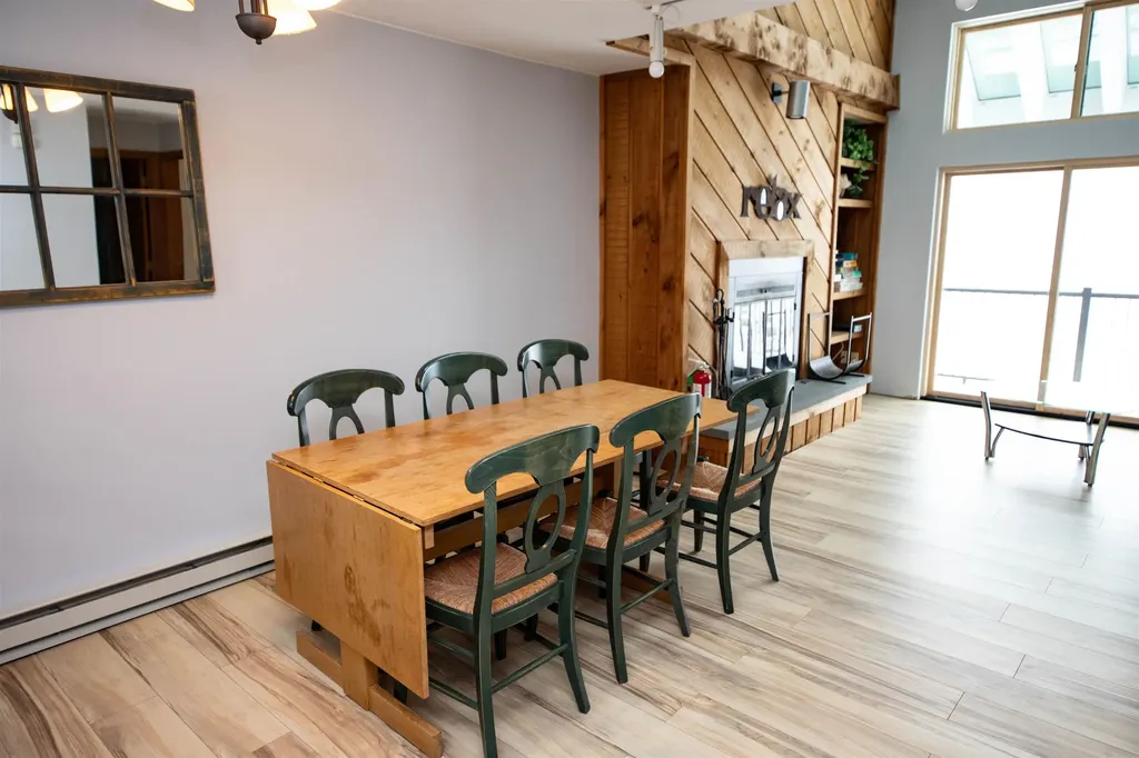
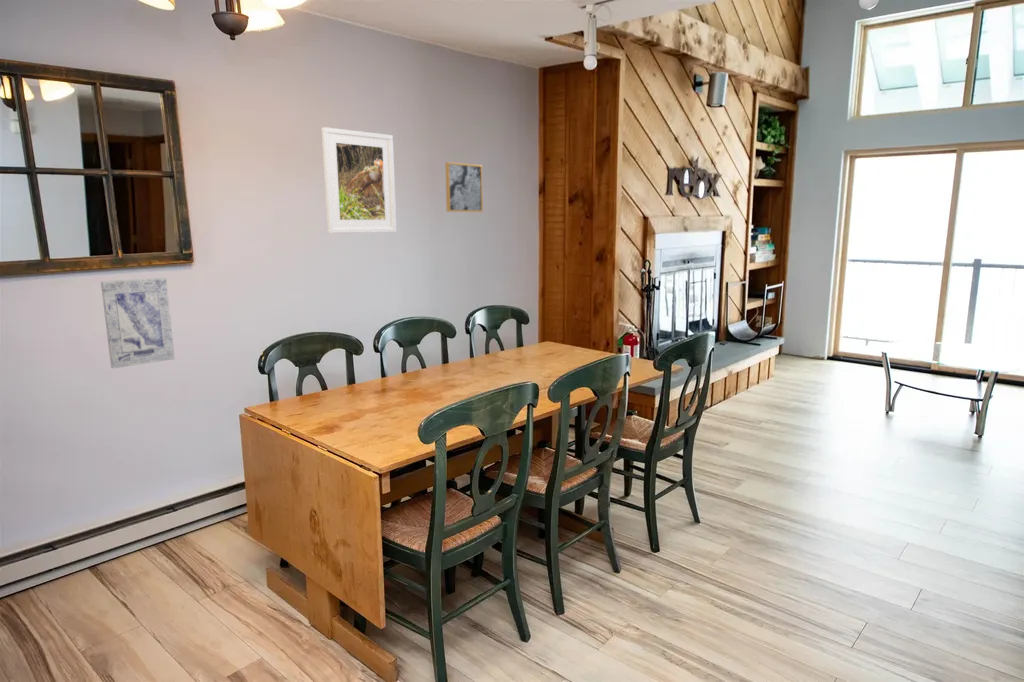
+ wall art (464, 187)
+ wall art (139, 321)
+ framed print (361, 182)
